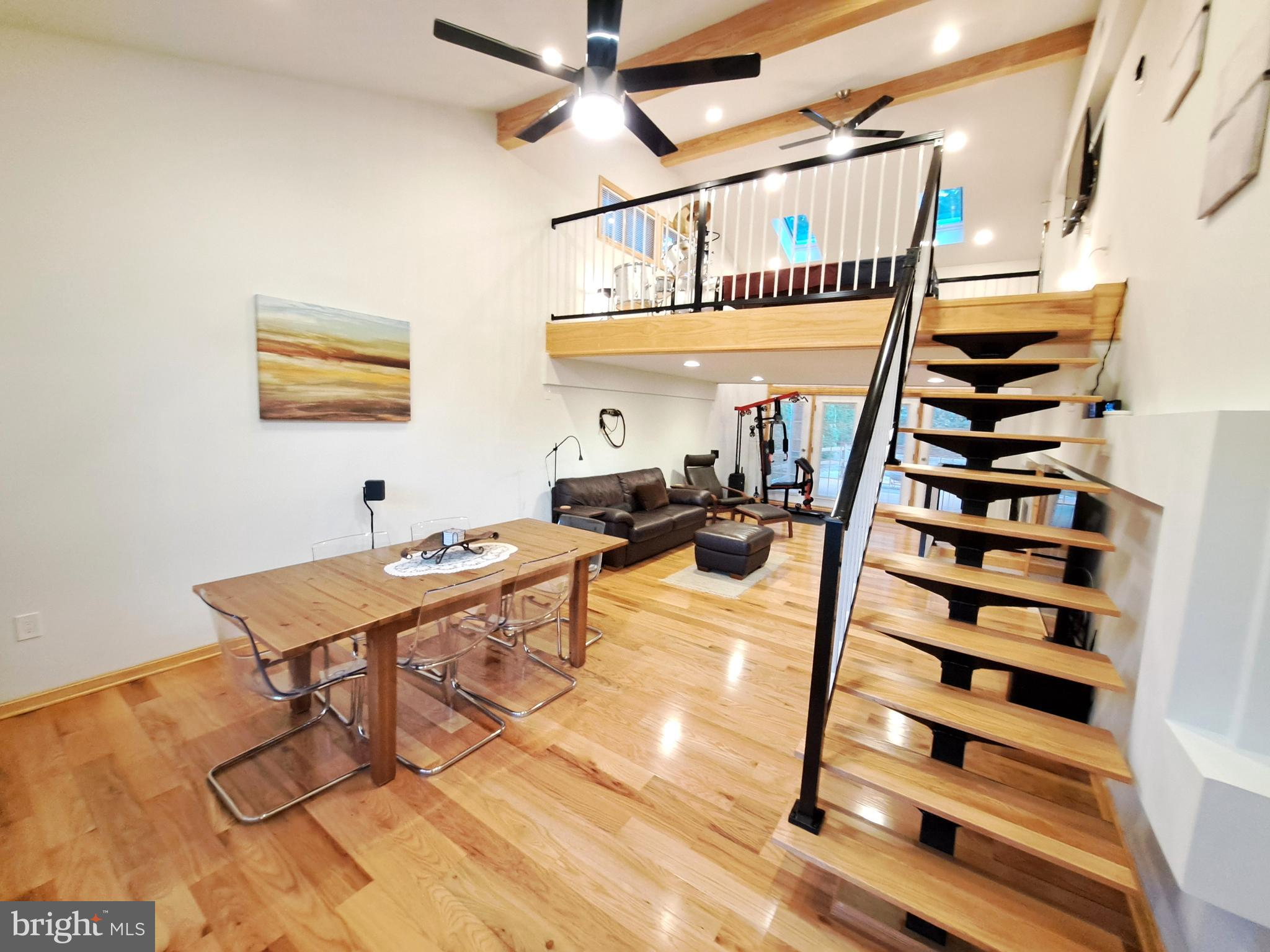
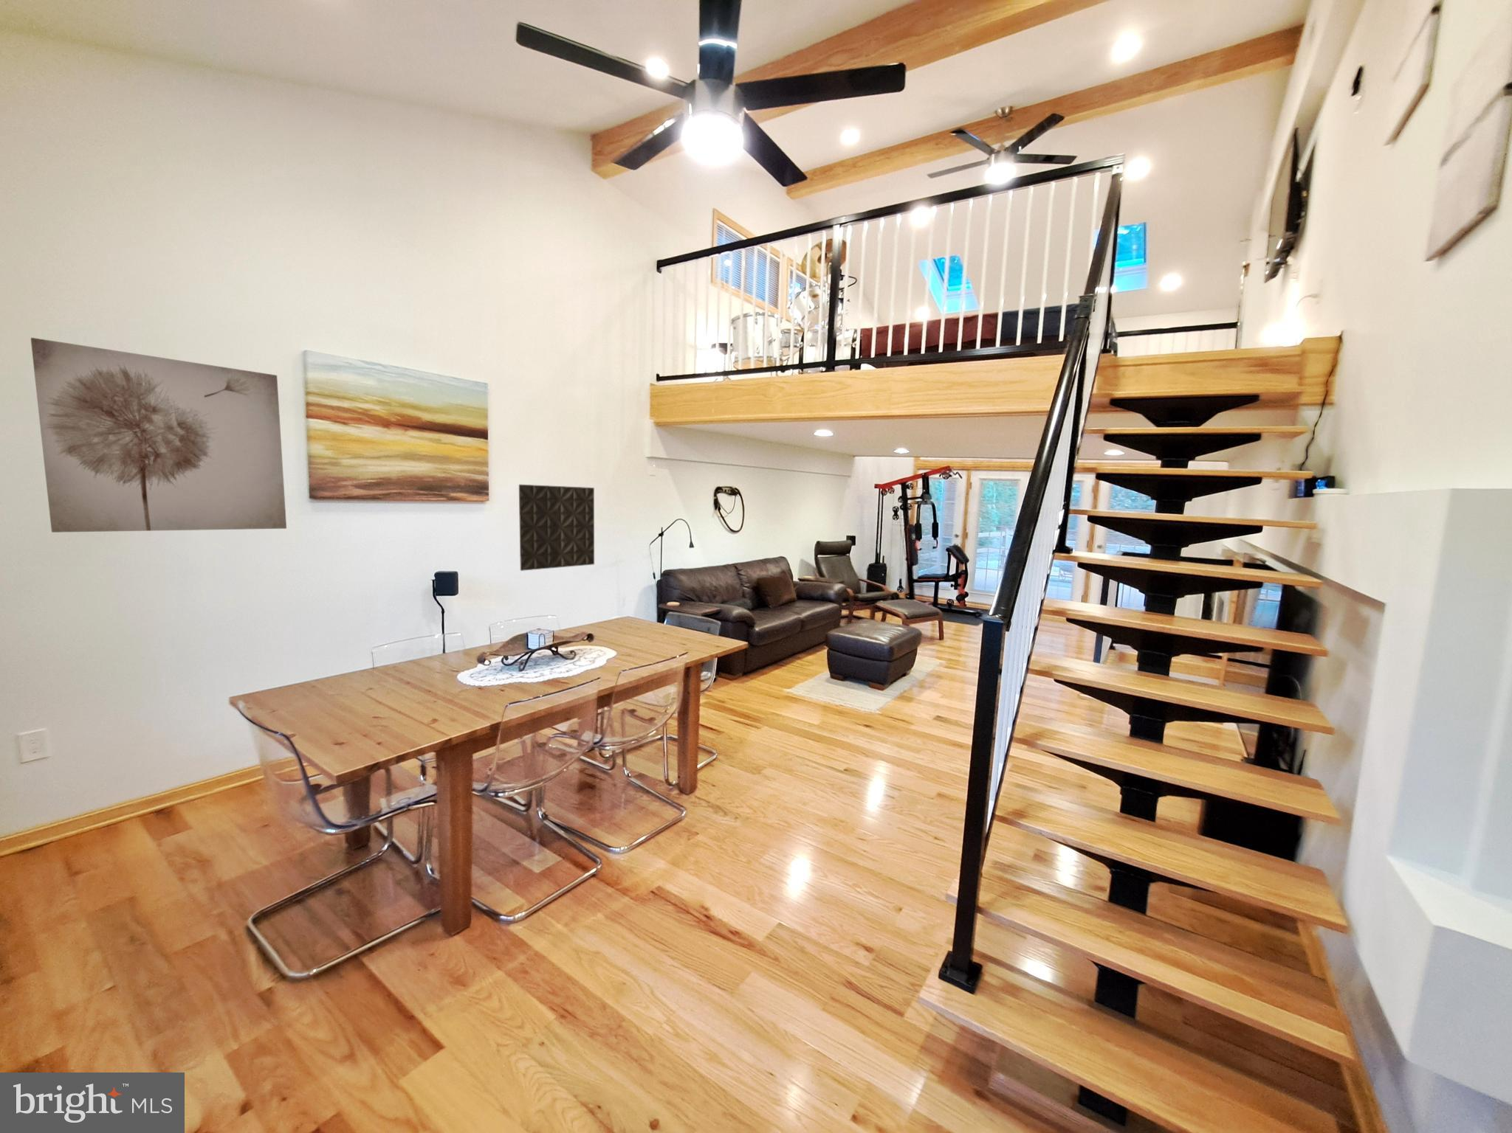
+ wall panel (558, 527)
+ wall art (175, 445)
